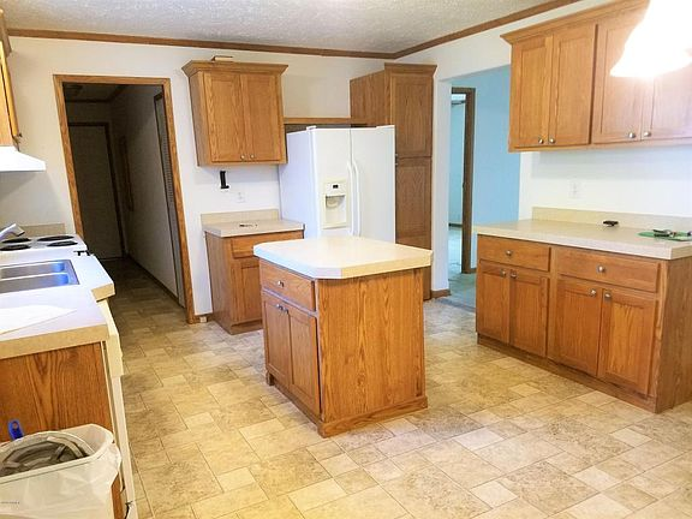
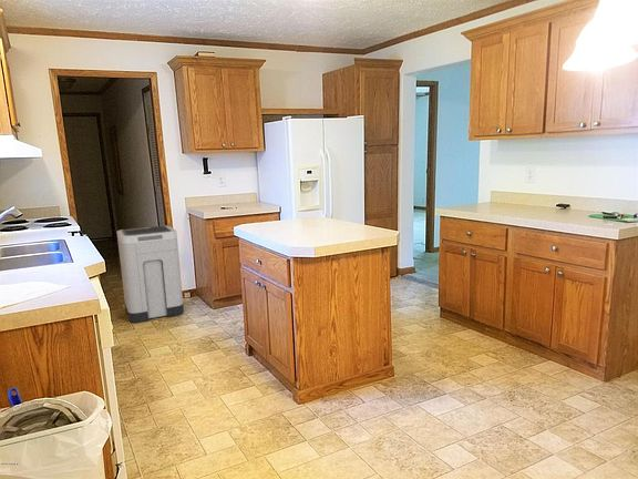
+ trash can (150, 272)
